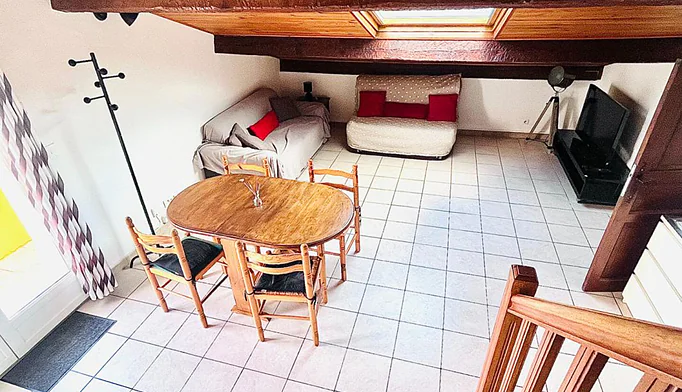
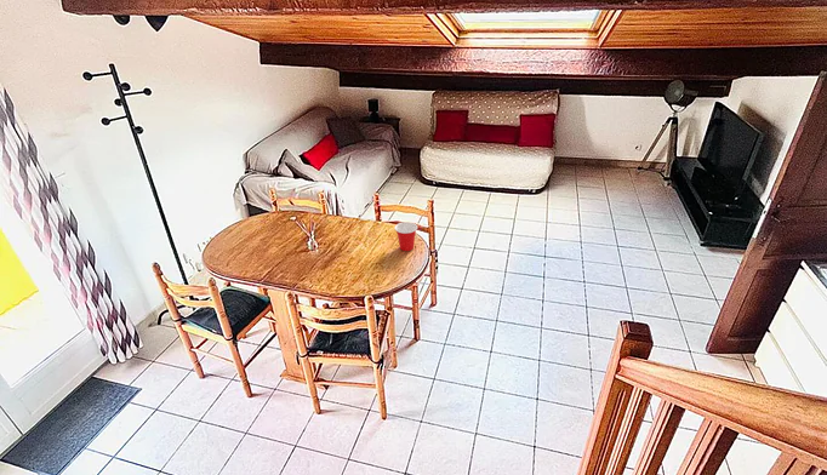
+ cup (406, 238)
